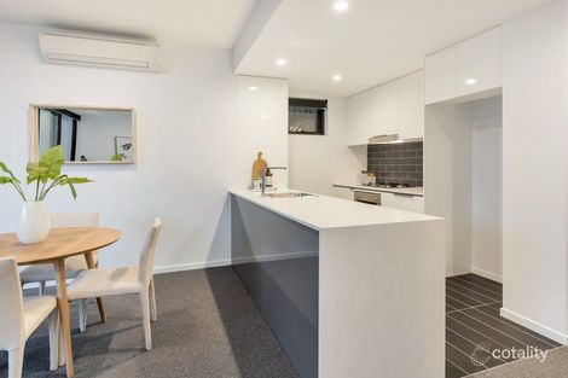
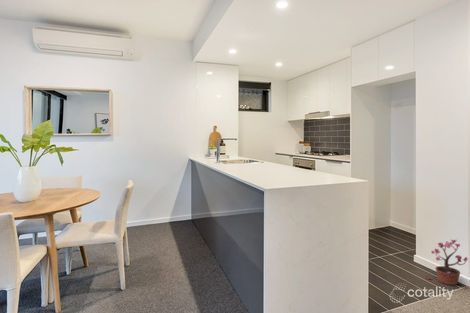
+ potted plant (445, 260)
